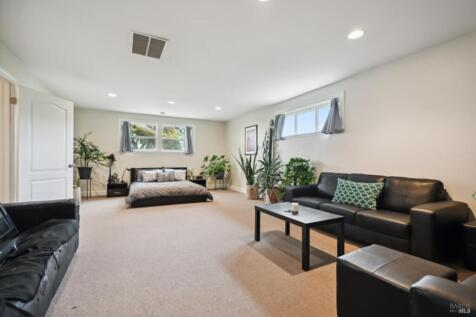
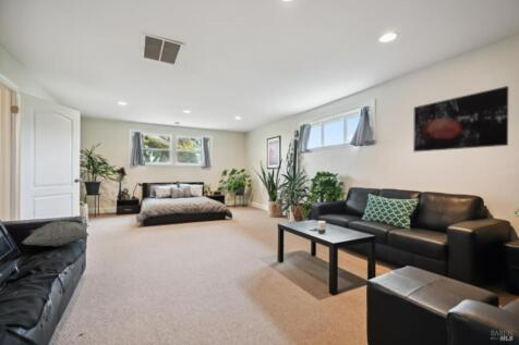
+ wall art (454, 123)
+ decorative pillow (58, 233)
